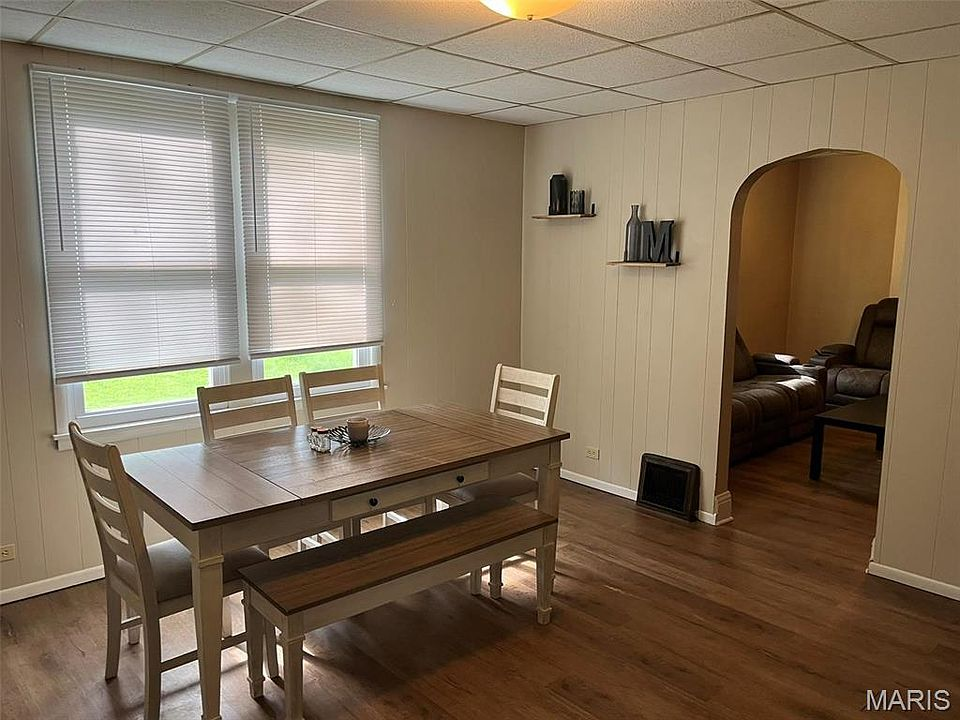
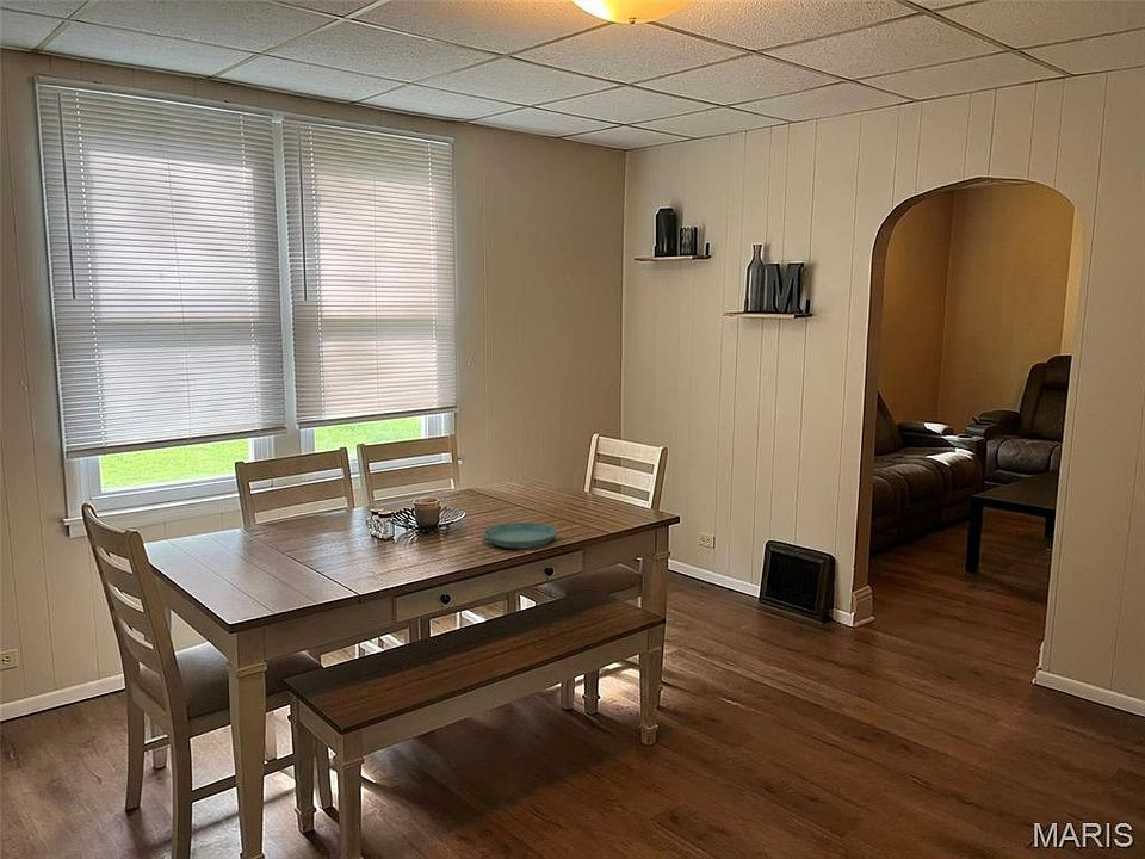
+ saucer (520, 536)
